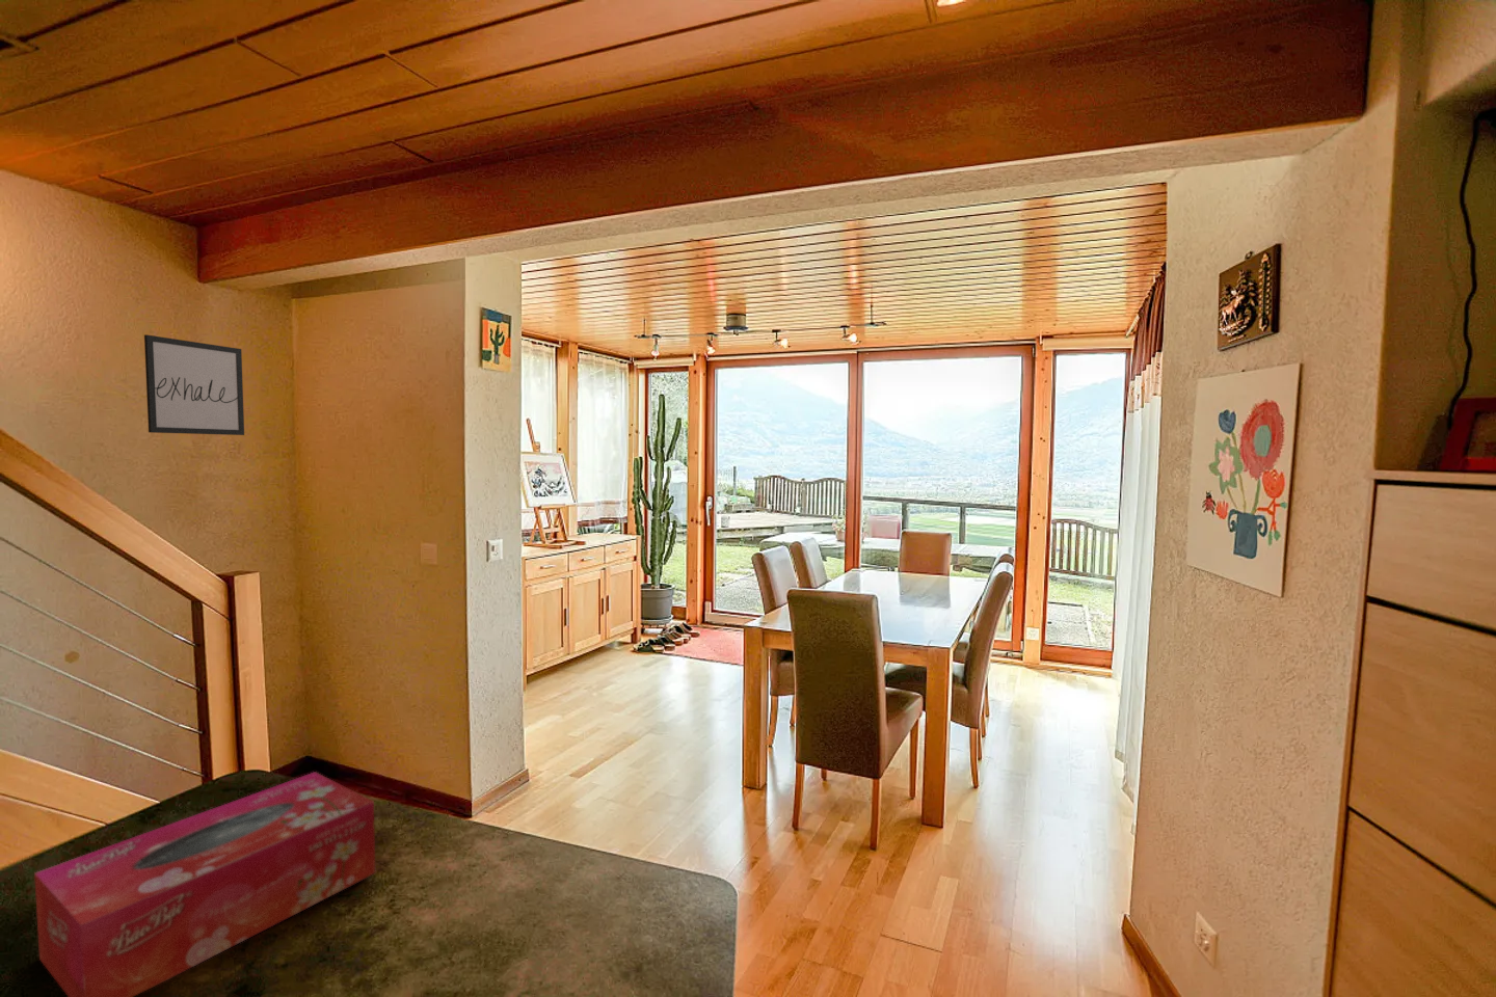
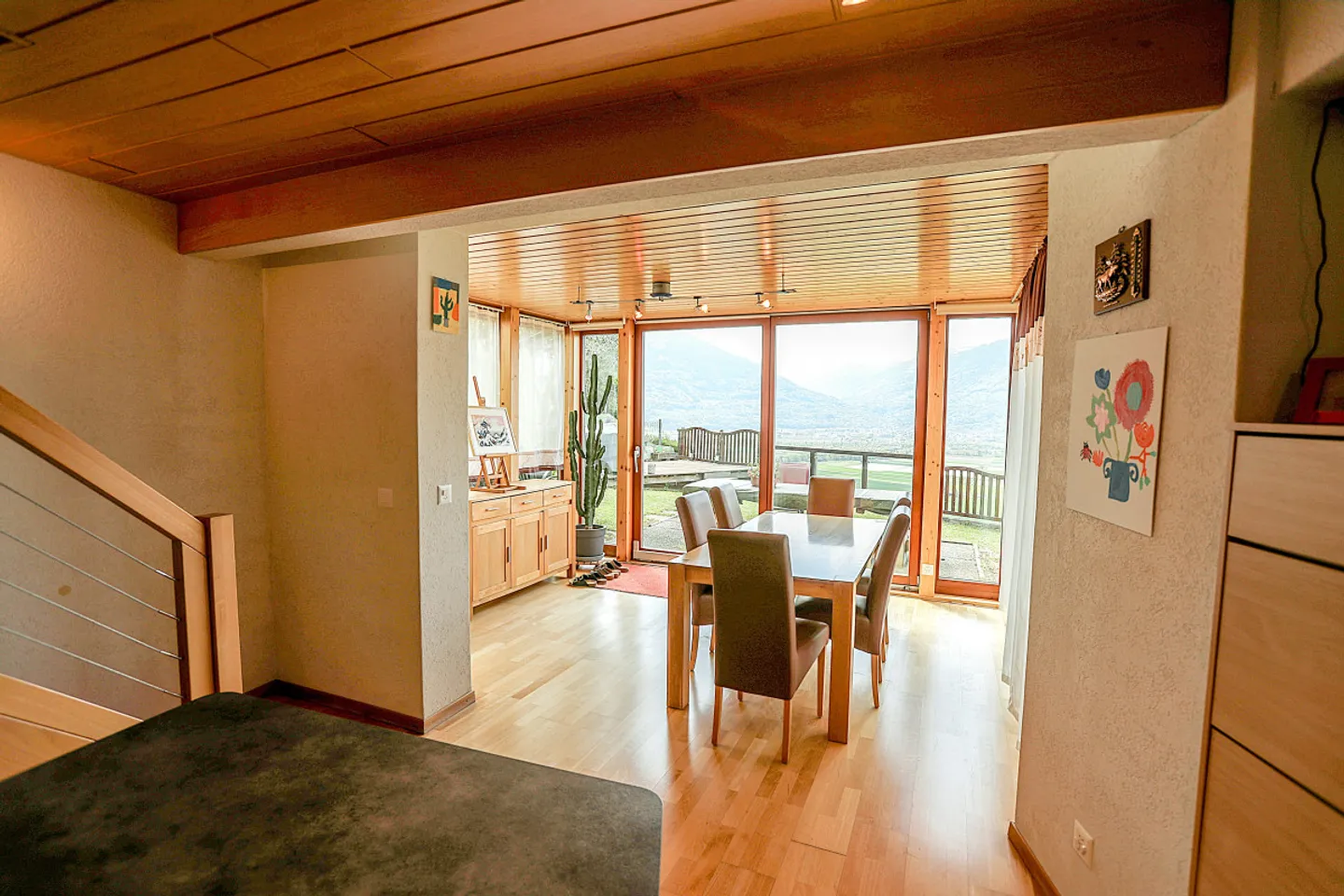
- tissue box (222, 872)
- wall art (197, 387)
